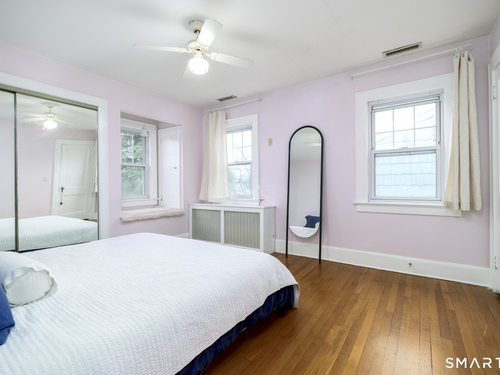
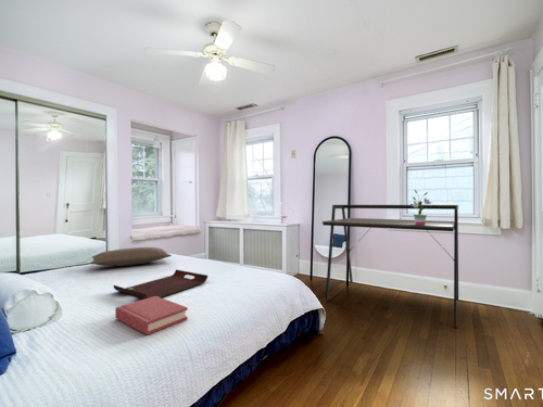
+ pillow (131, 256)
+ desk (390, 228)
+ hardback book (151, 313)
+ potted plant (420, 207)
+ serving tray (163, 283)
